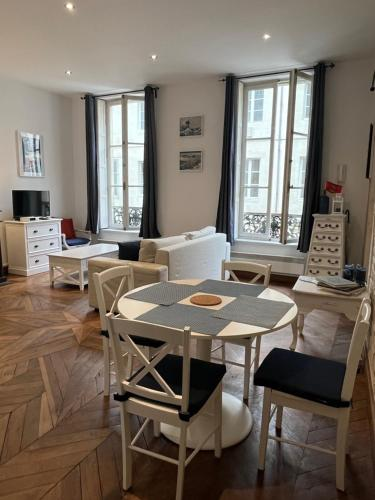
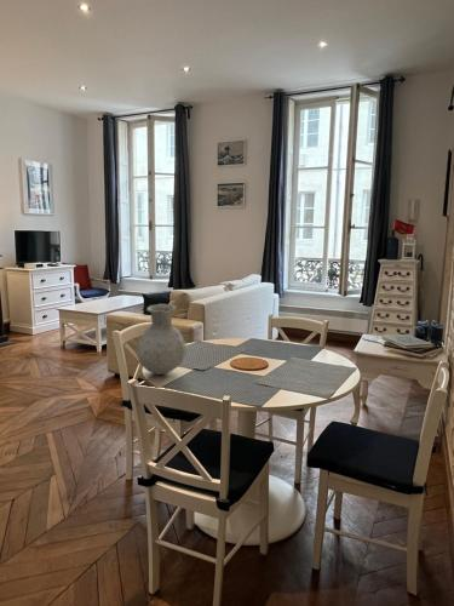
+ vase (161, 339)
